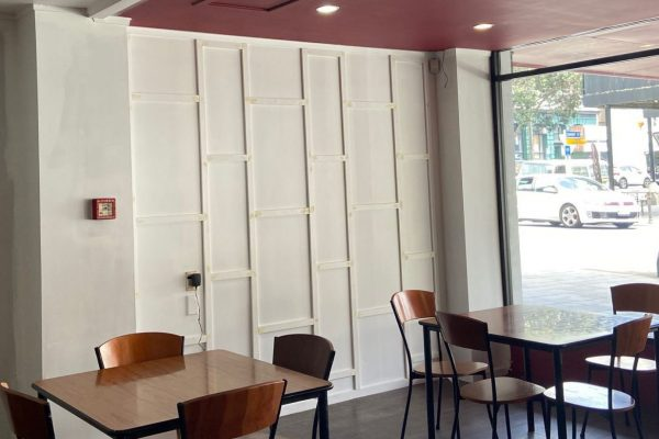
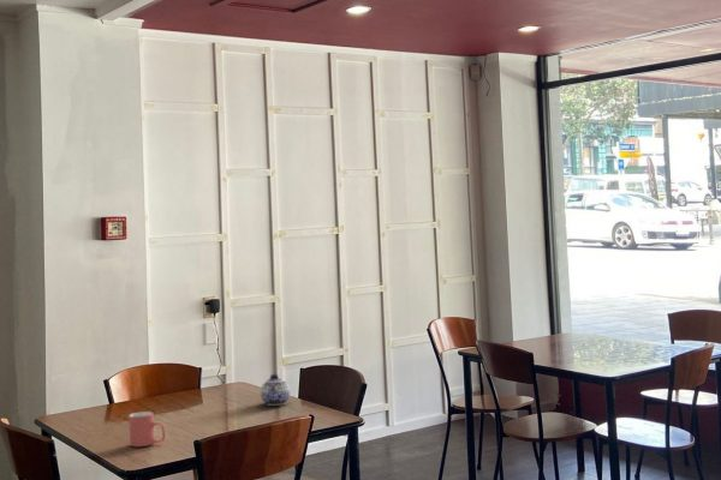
+ teapot (275, 389)
+ mug (148, 428)
